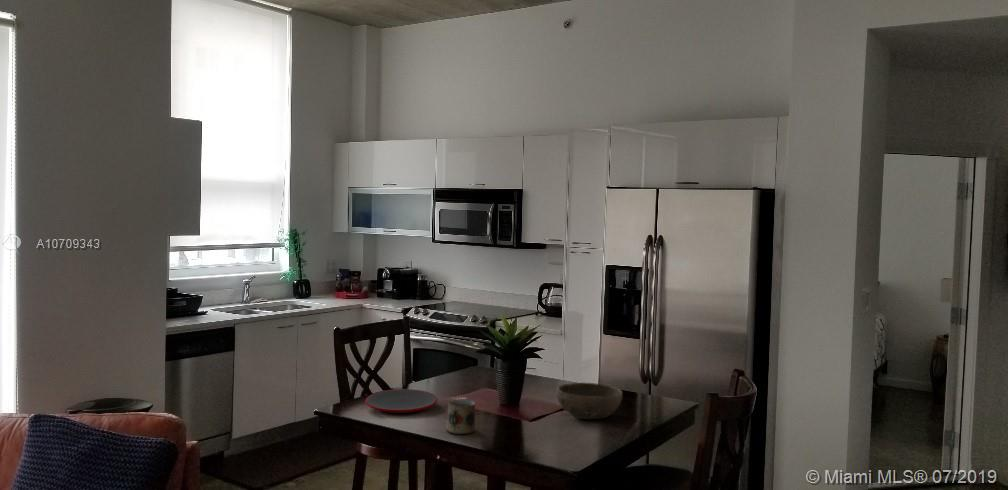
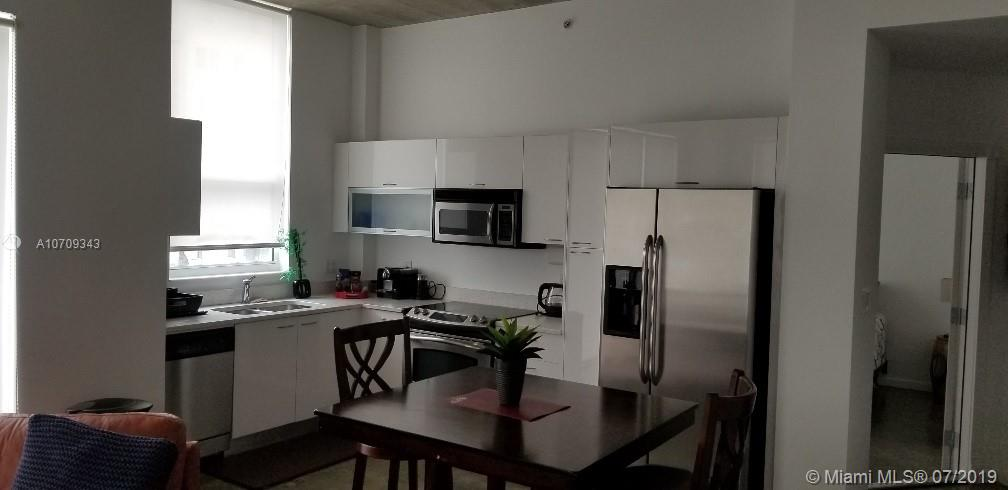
- plate (401, 401)
- bowl (589, 403)
- mug (459, 415)
